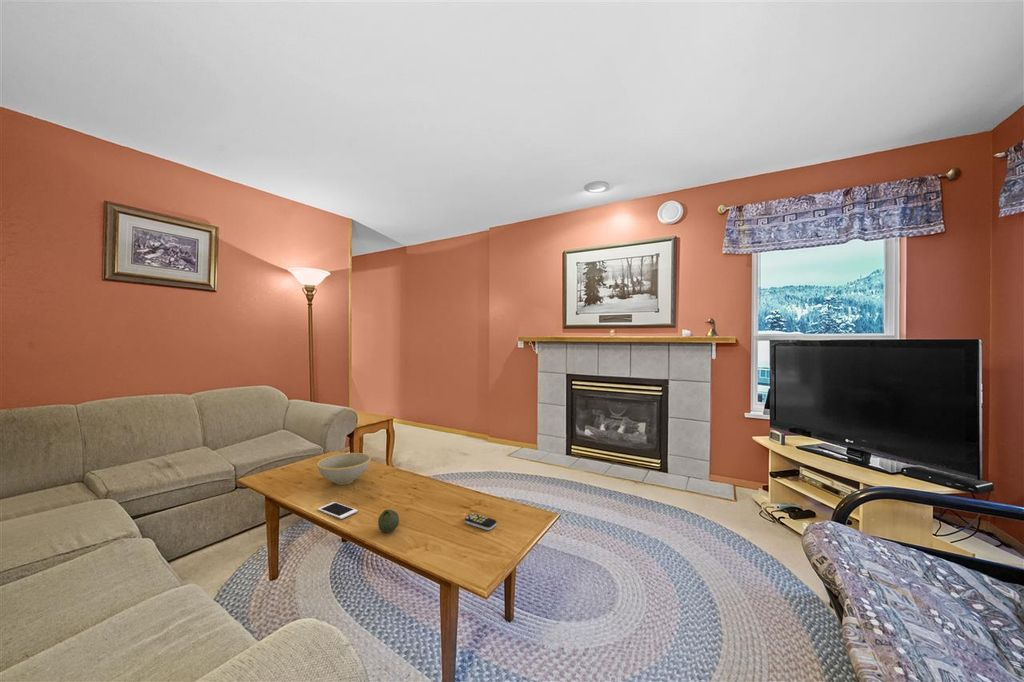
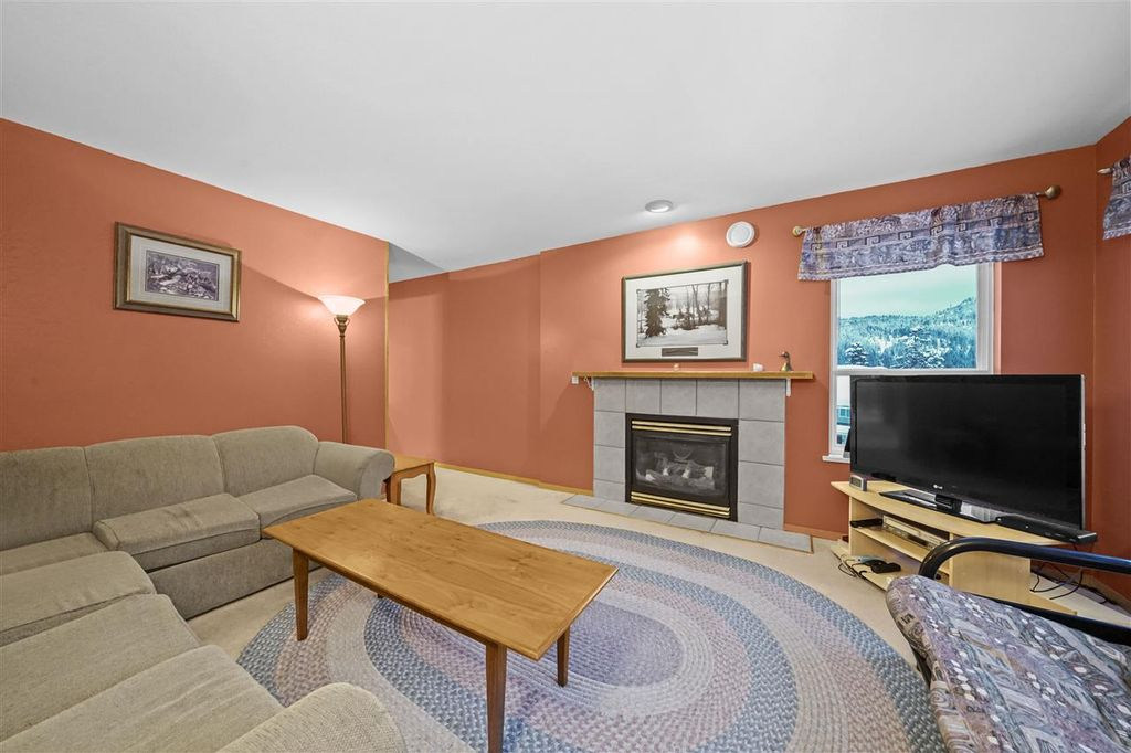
- bowl (344, 470)
- remote control (480, 521)
- fruit (388, 520)
- cell phone (337, 510)
